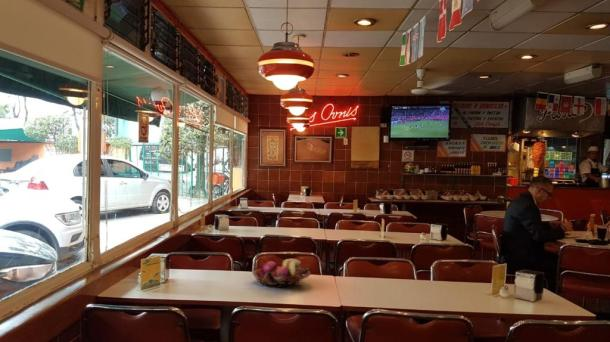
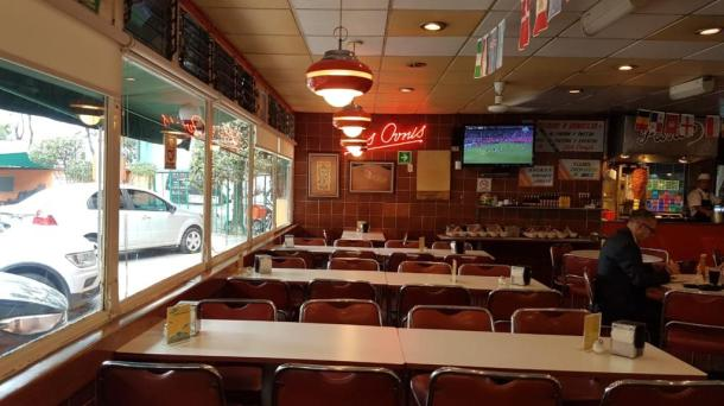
- fruit basket (282, 271)
